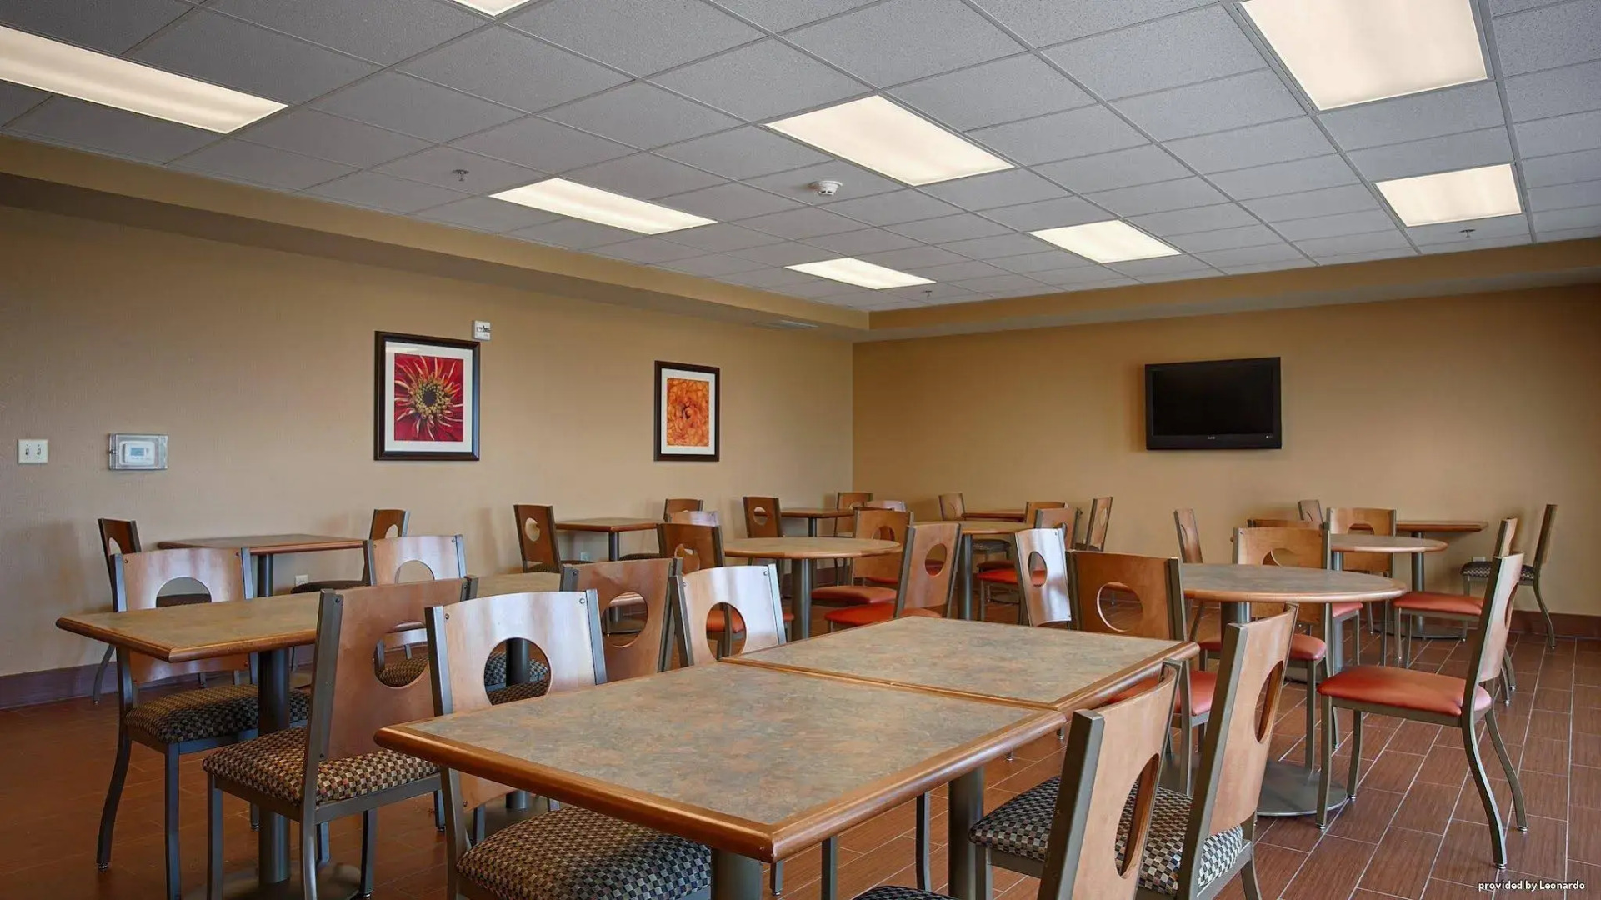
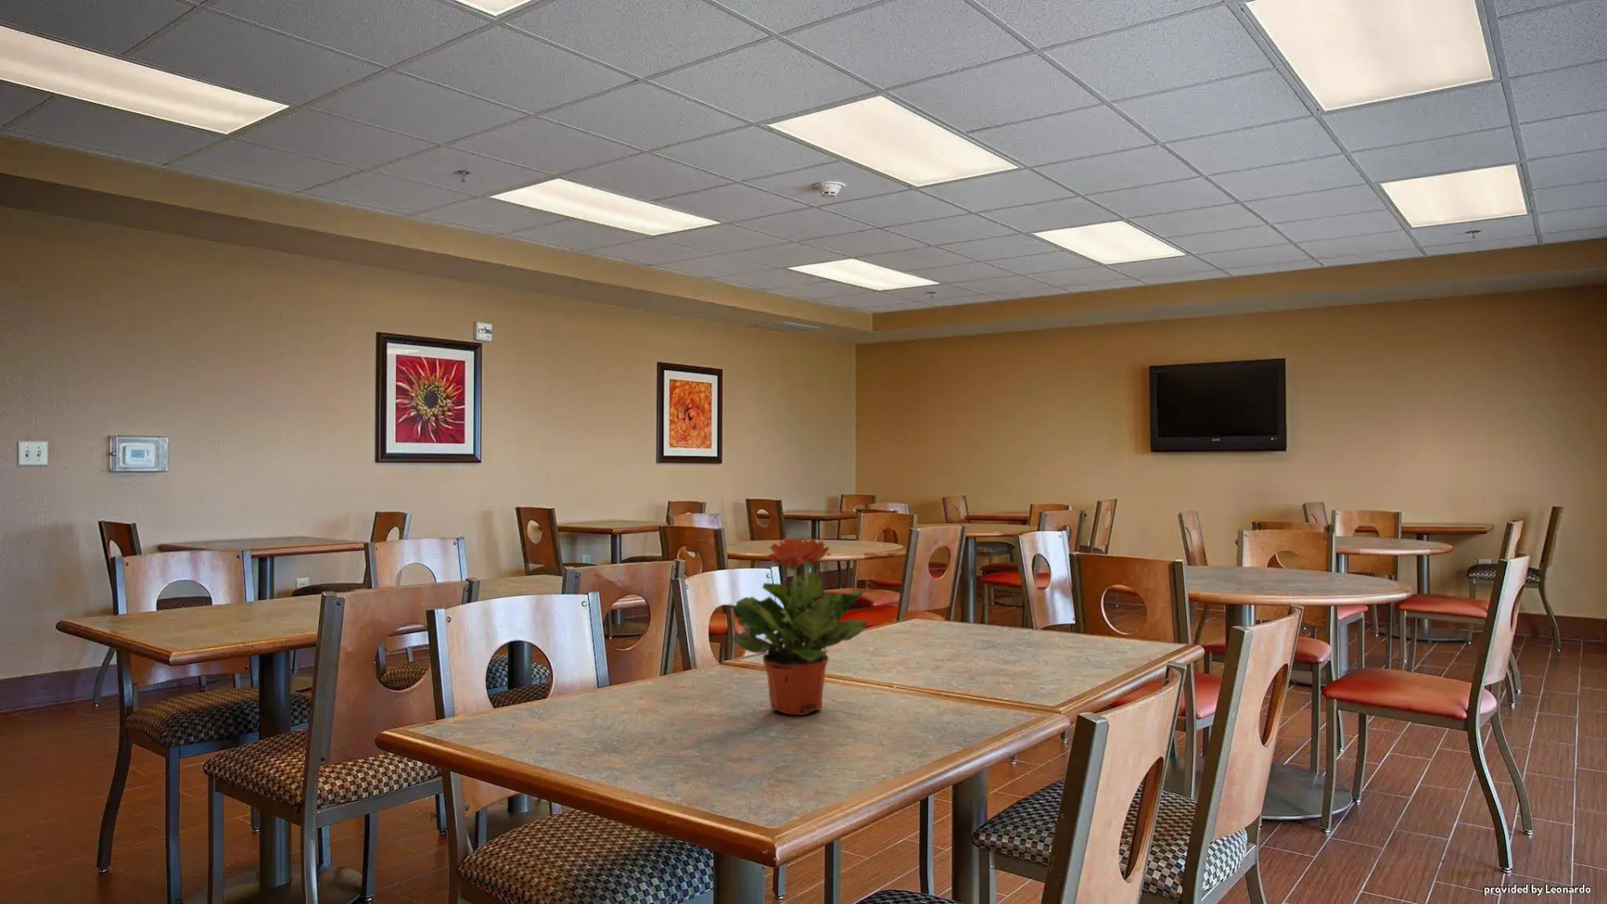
+ potted plant (799, 621)
